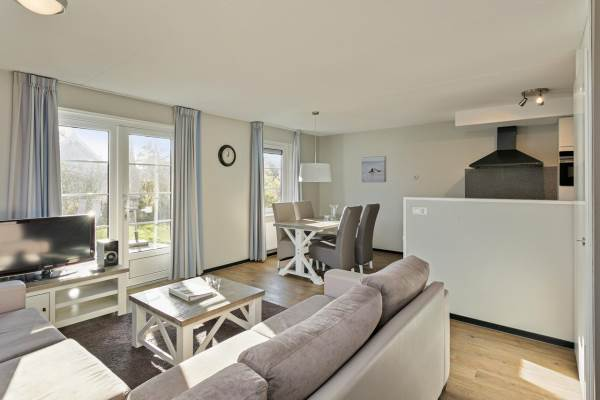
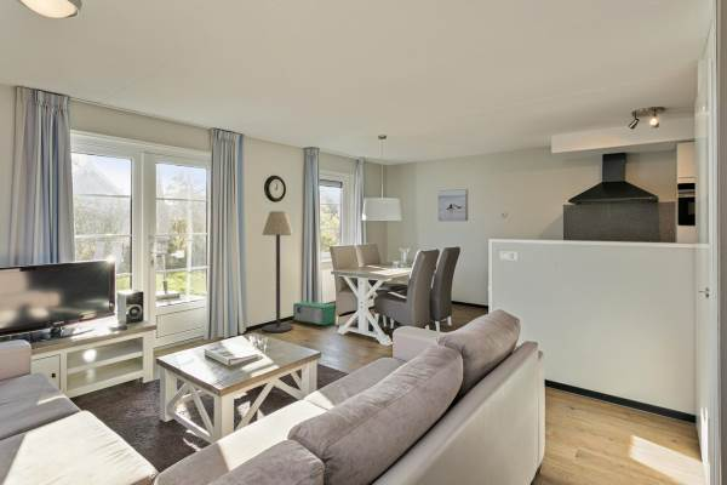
+ storage bin (314, 313)
+ floor lamp (277, 269)
